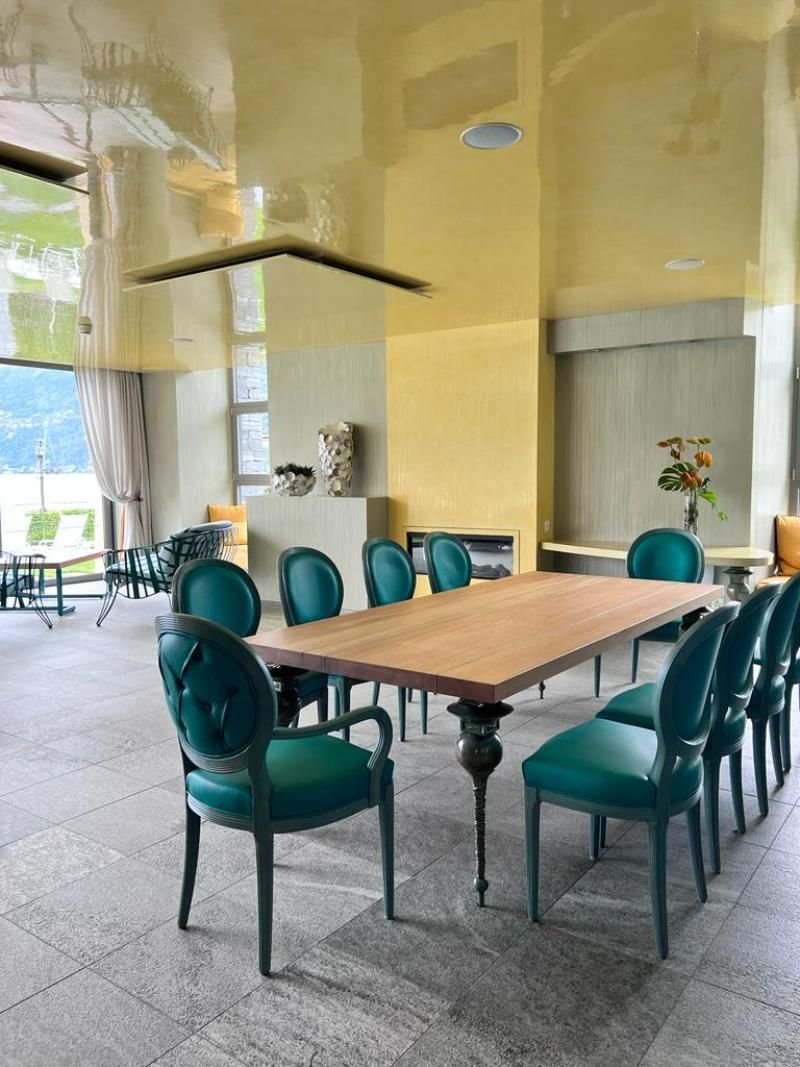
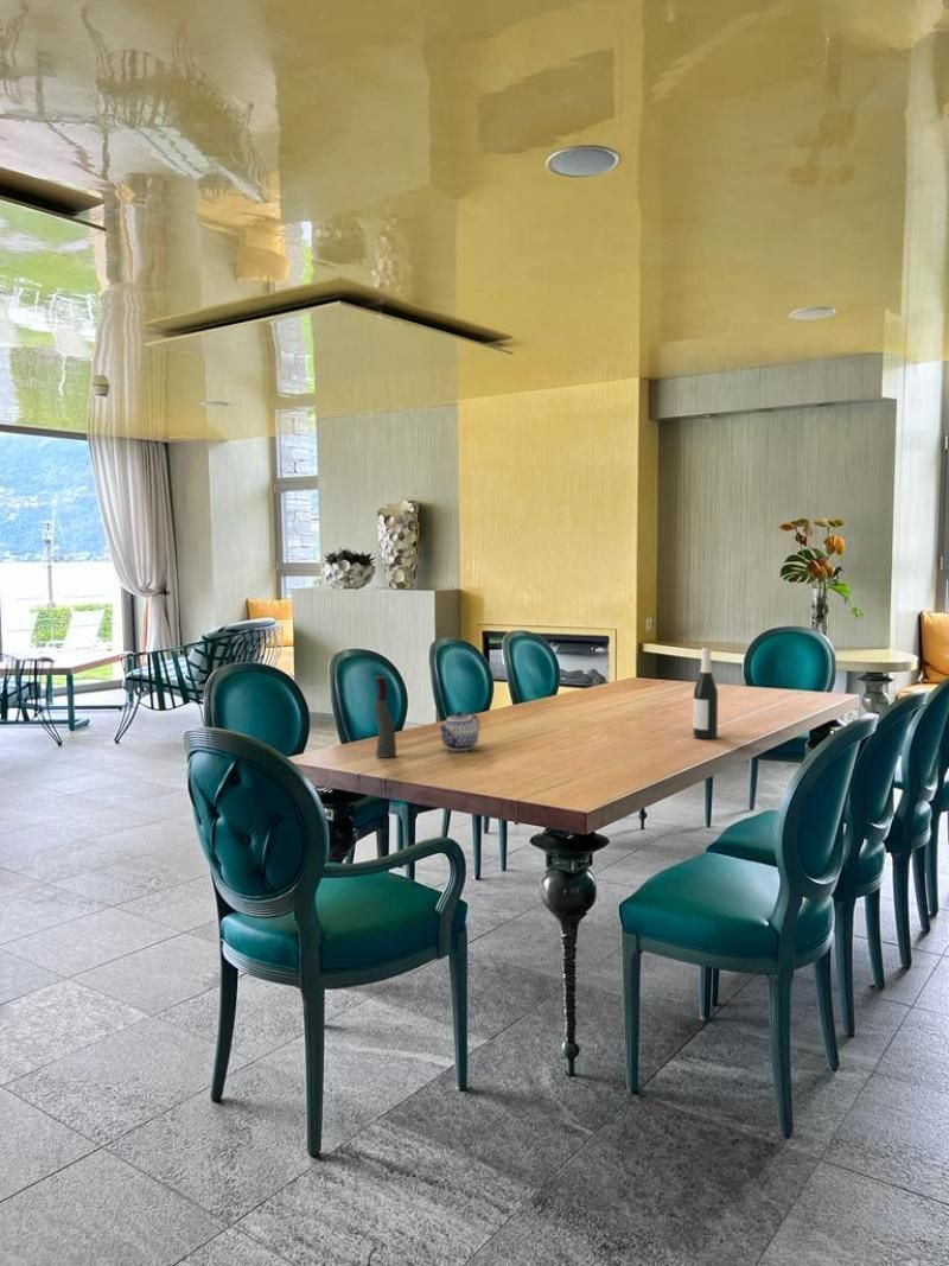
+ candle (384, 714)
+ teapot (459, 729)
+ wine bottle (705, 692)
